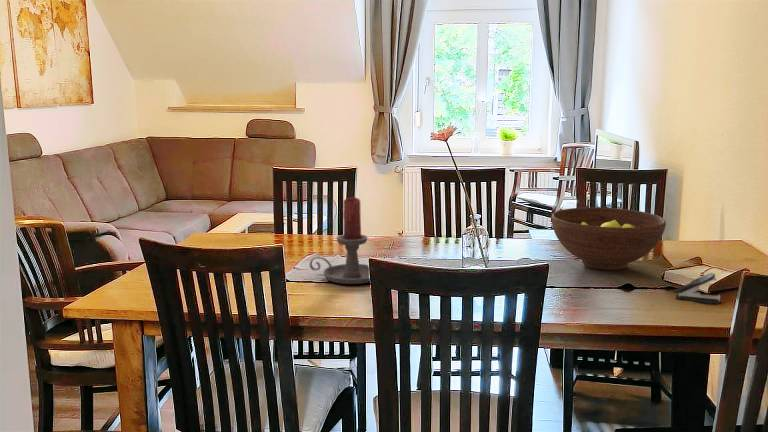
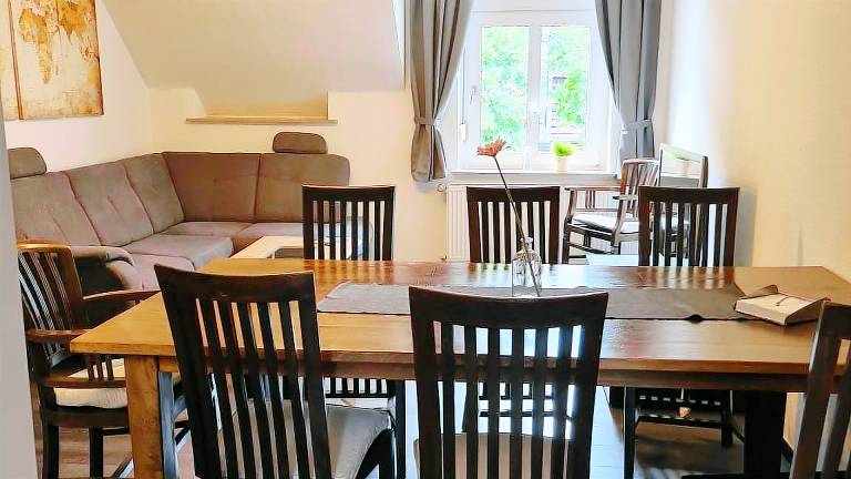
- fruit bowl (606, 241)
- candle holder (344, 237)
- stapler (697, 285)
